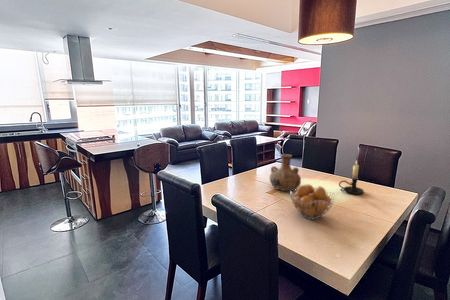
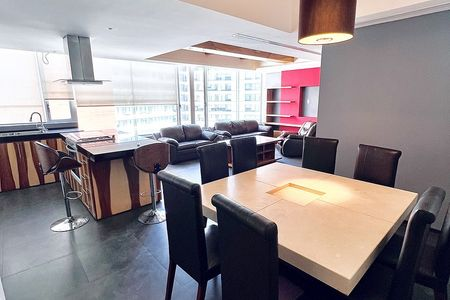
- fruit basket (311, 200)
- vase (285, 171)
- candle holder (352, 175)
